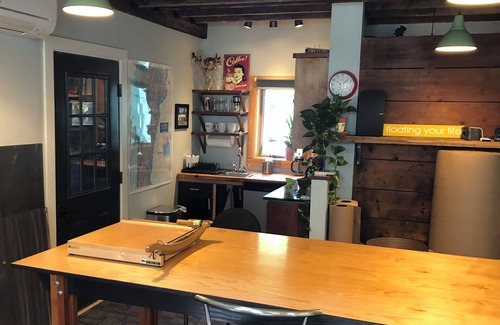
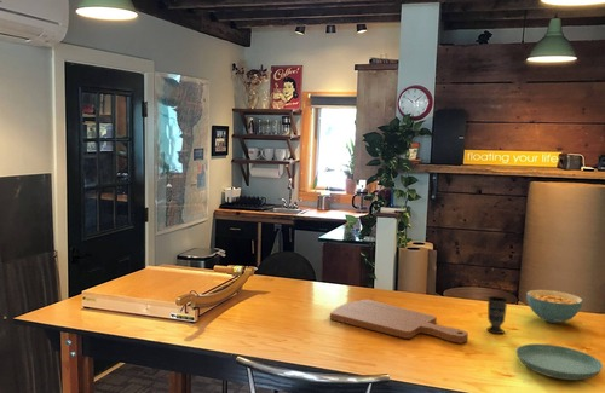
+ cereal bowl (553, 308)
+ saucer (557, 362)
+ cup (496, 314)
+ cutting board (390, 318)
